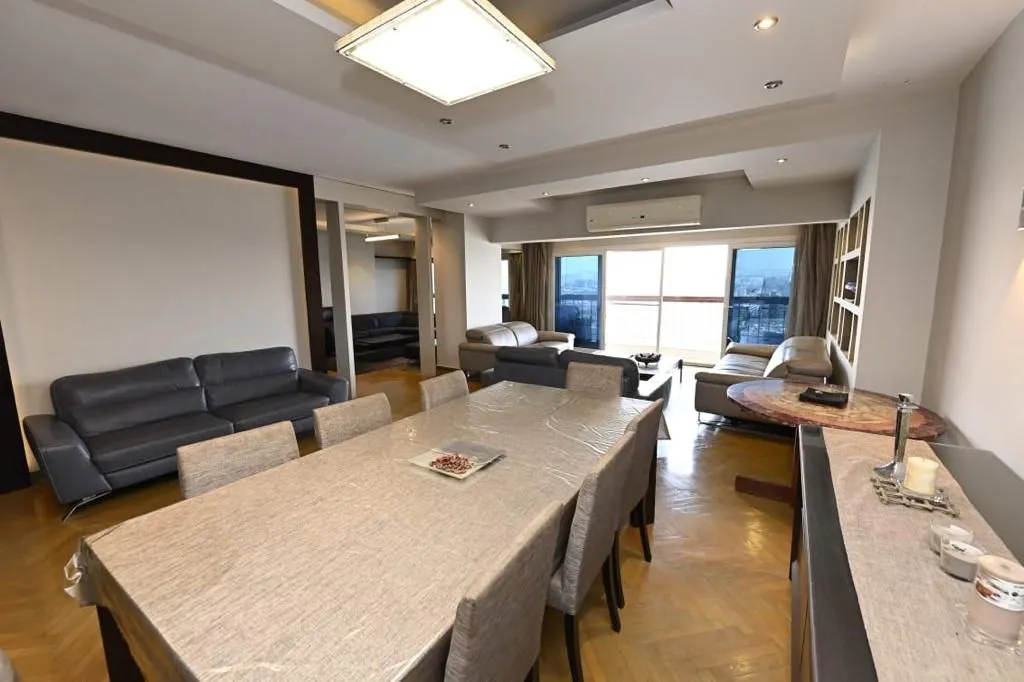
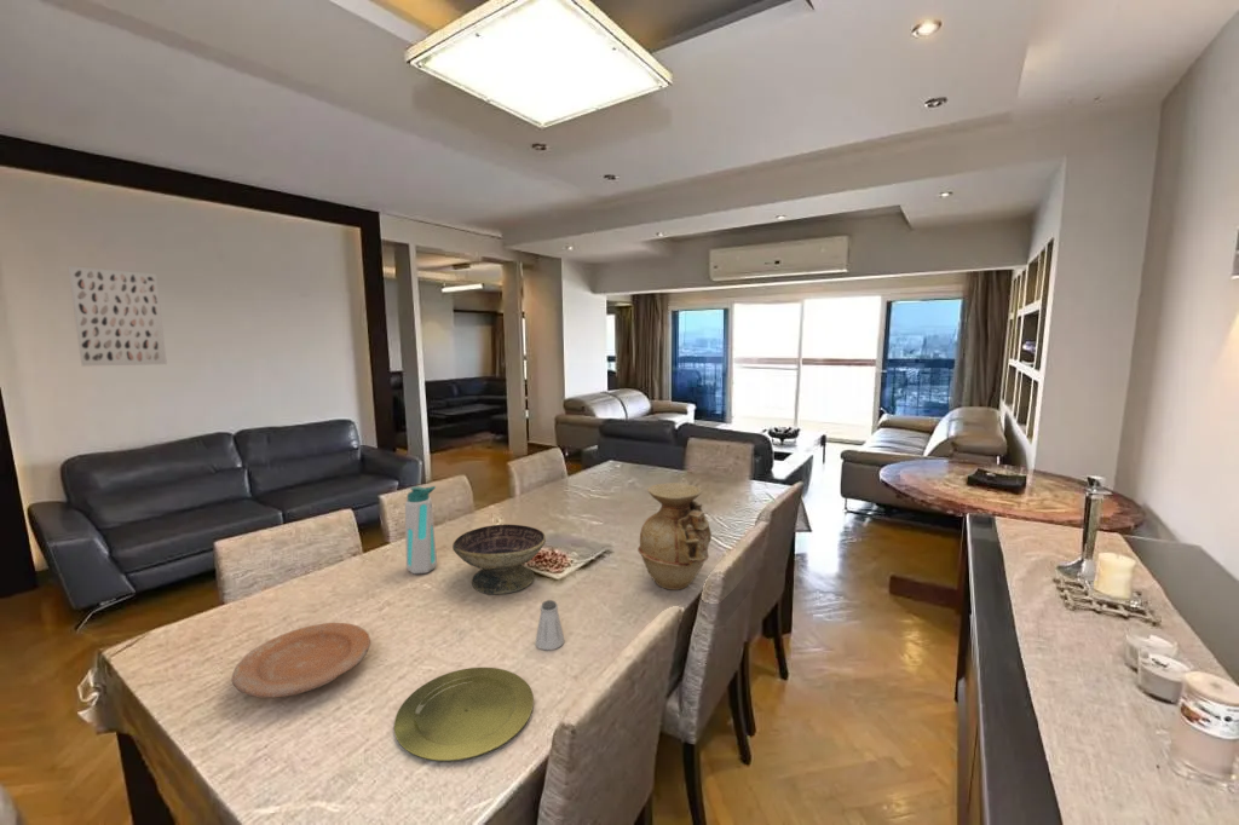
+ plate (305, 662)
+ water bottle (421, 527)
+ decorative bowl (500, 556)
+ vase (675, 536)
+ wall art (120, 318)
+ plate (466, 709)
+ saltshaker (549, 622)
